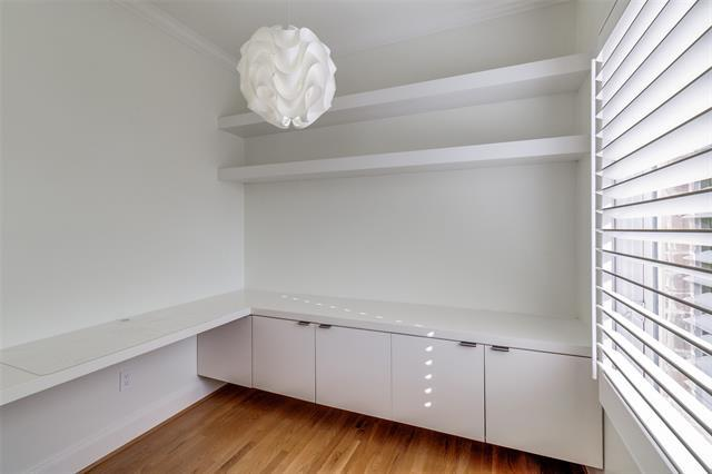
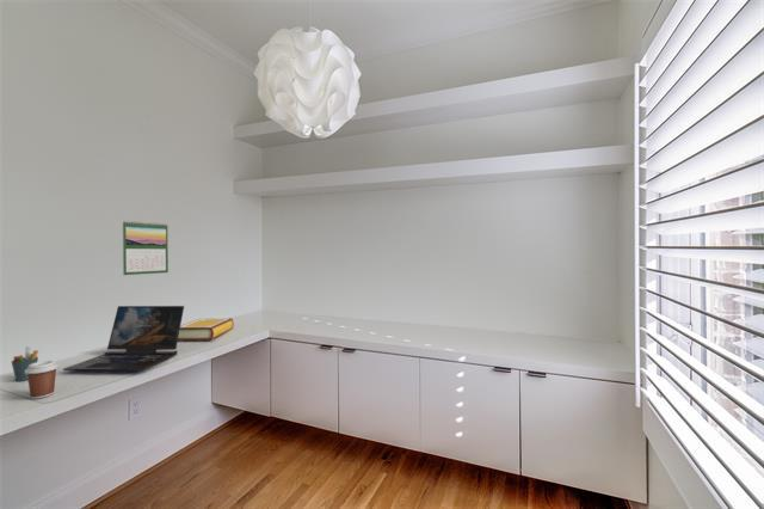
+ pen holder (25, 363)
+ calendar (146, 247)
+ coffee cup (42, 379)
+ book (205, 329)
+ laptop (129, 336)
